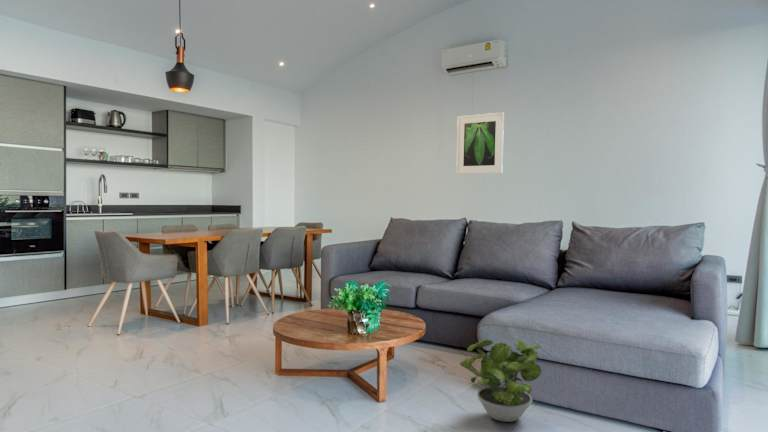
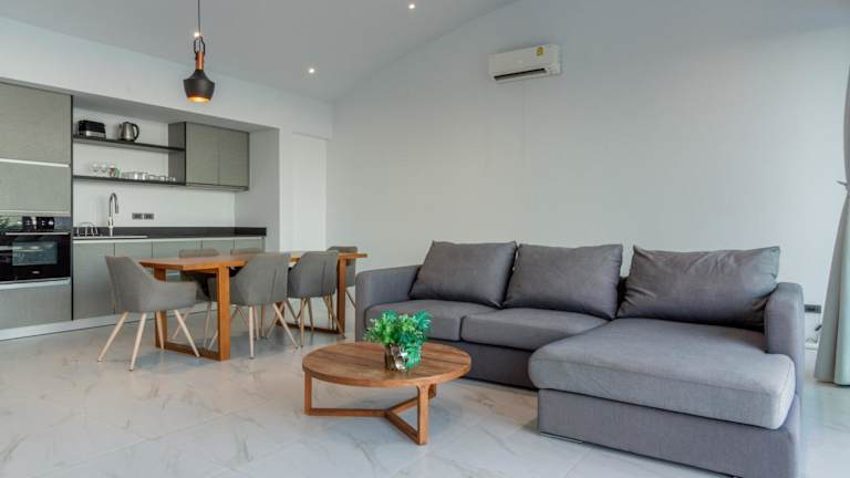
- potted plant (500, 376)
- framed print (479, 144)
